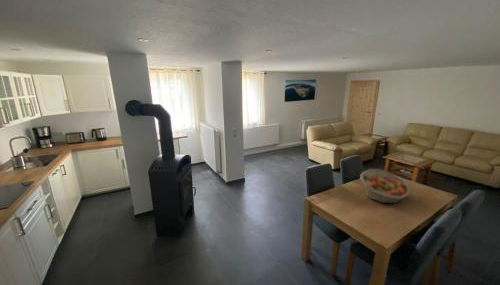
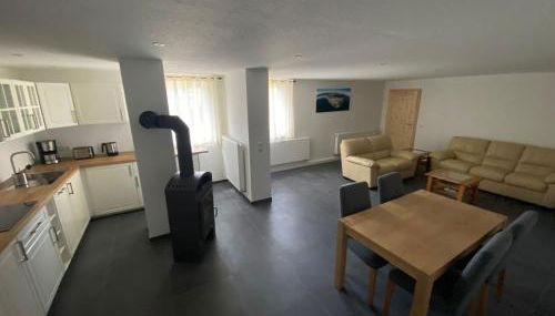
- fruit basket (383, 185)
